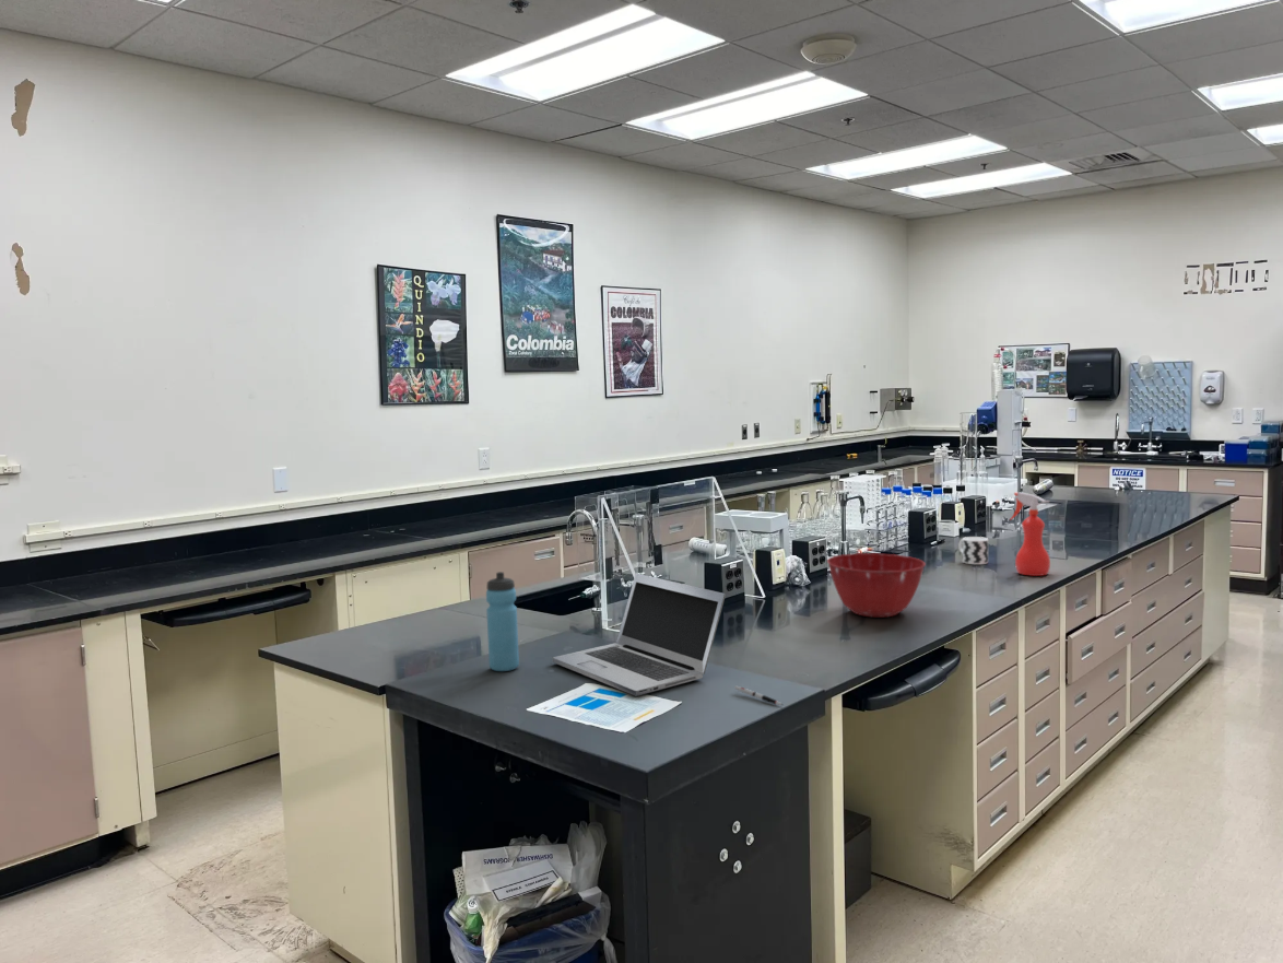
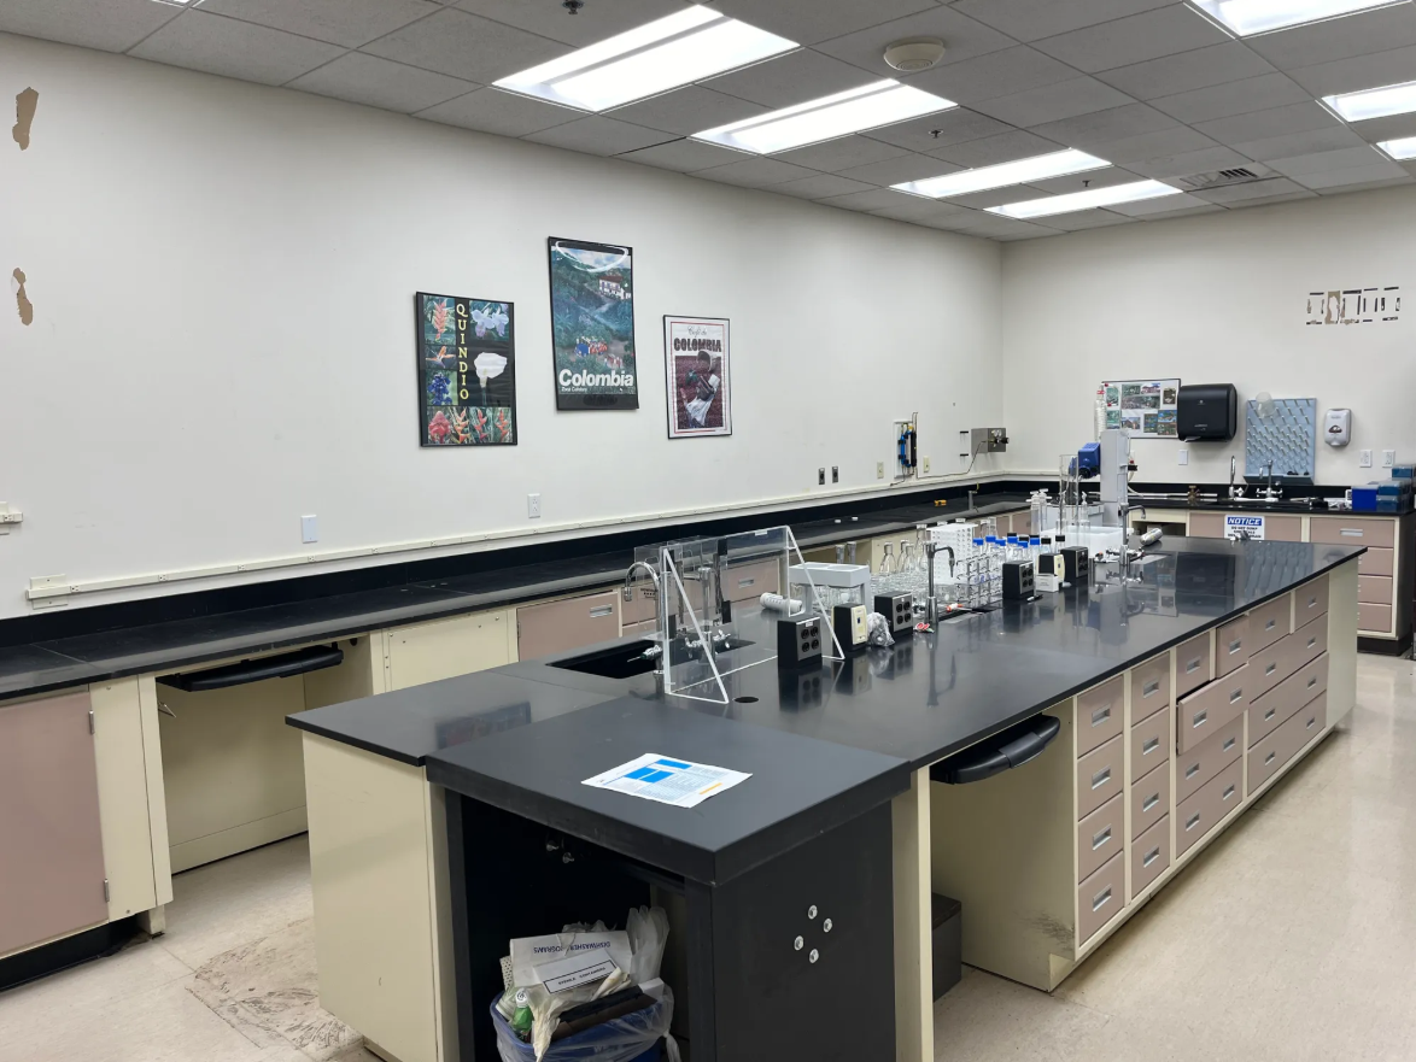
- laptop (636, 630)
- spray bottle (1028, 532)
- pen (758, 695)
- water bottle (502, 620)
- cup (972, 550)
- mixing bowl (875, 586)
